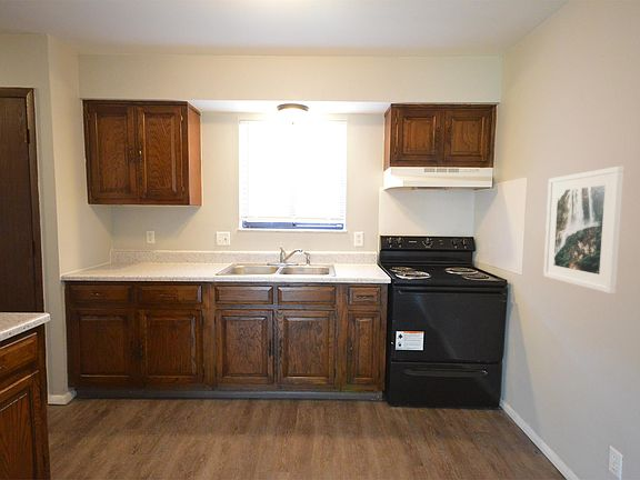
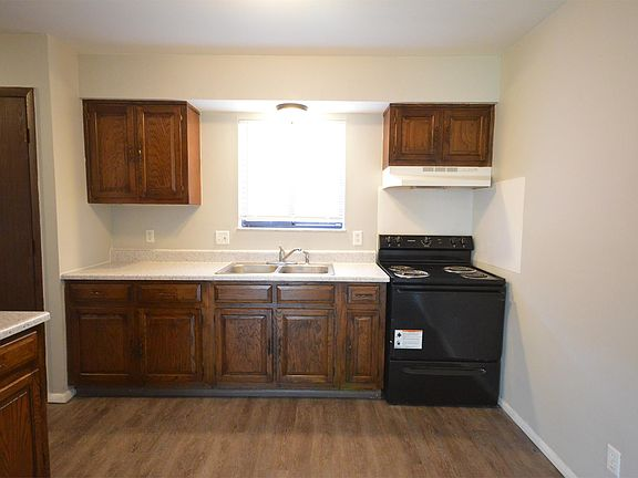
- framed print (578, 229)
